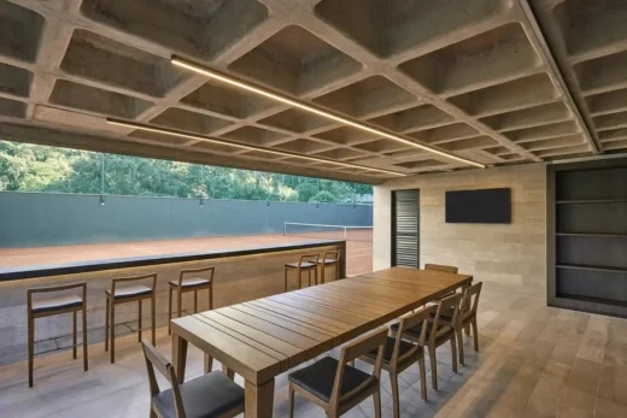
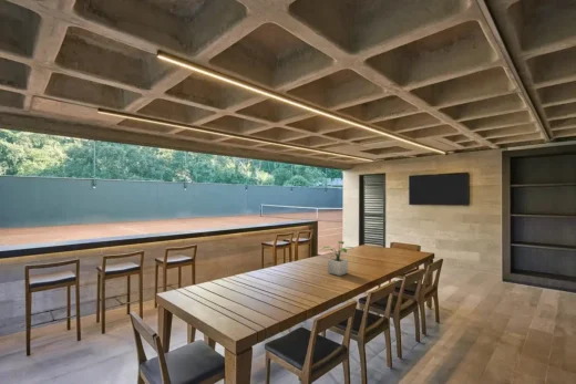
+ potted plant (339, 258)
